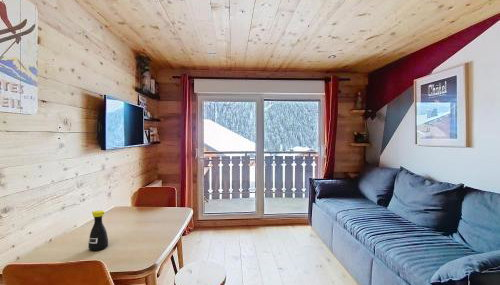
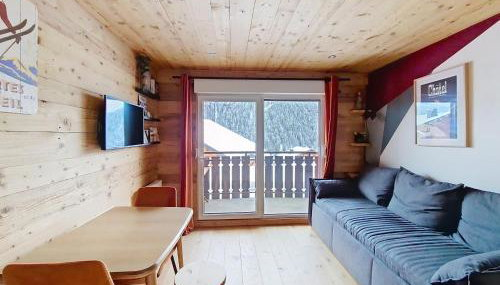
- bottle (98, 229)
